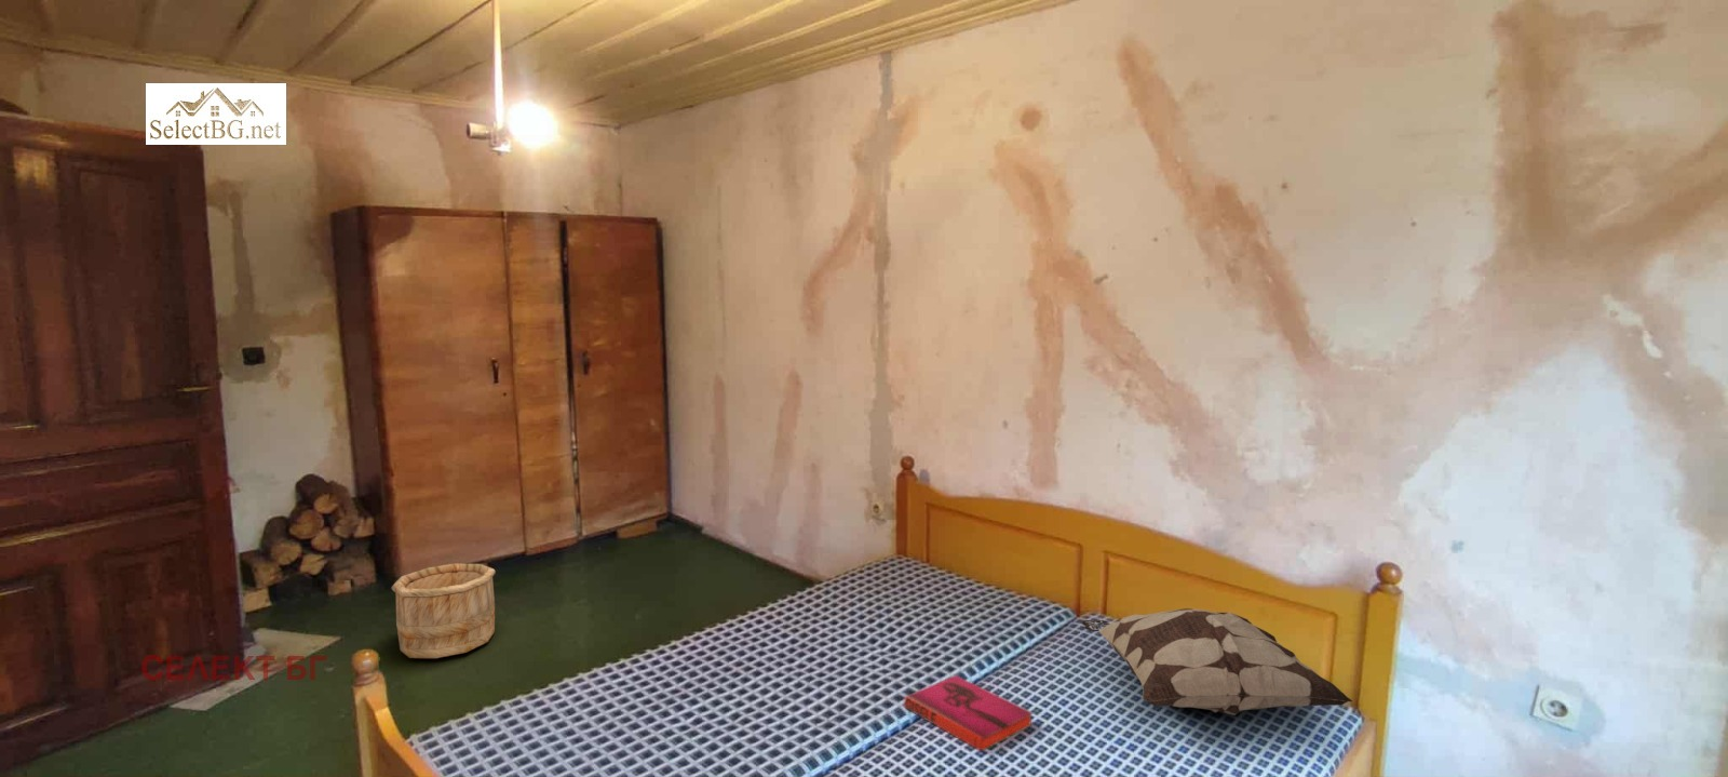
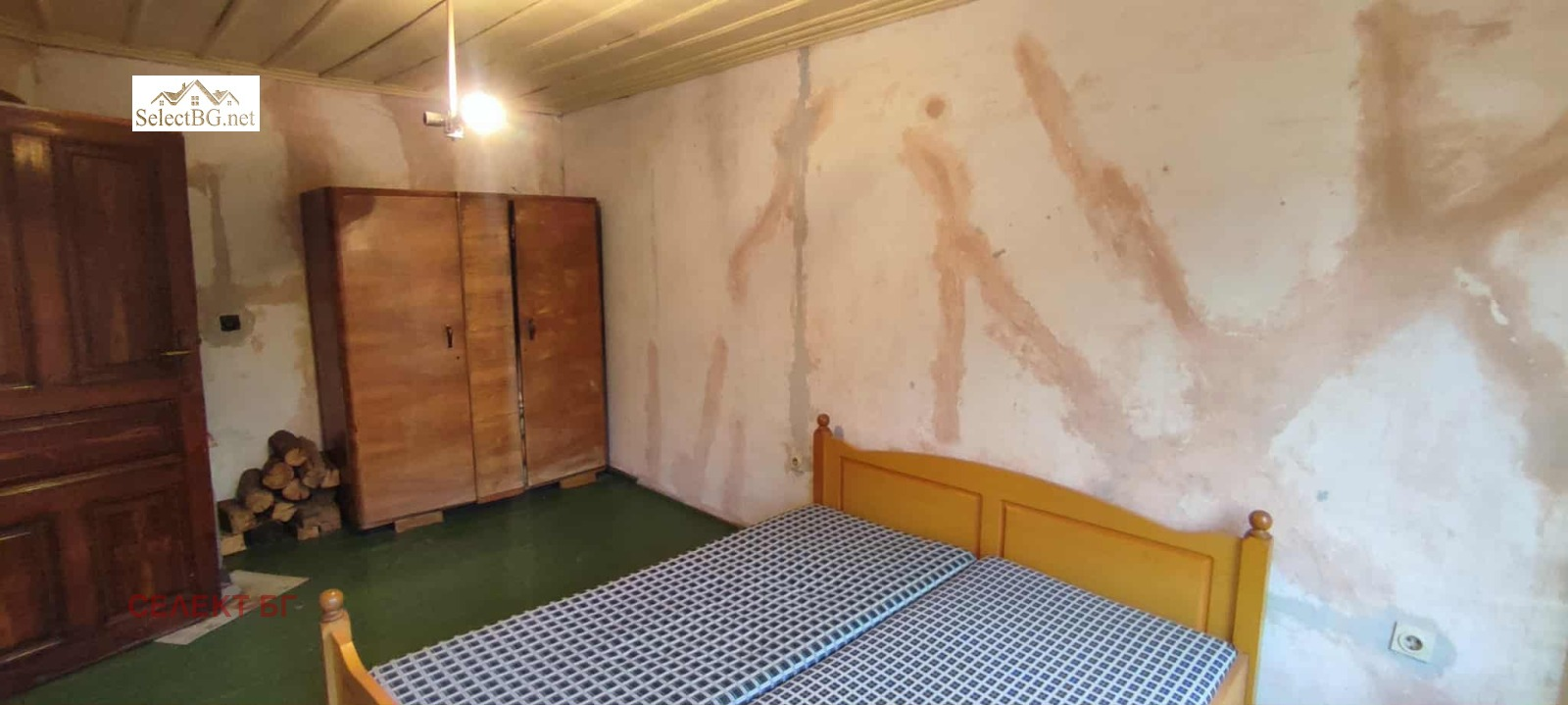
- hardback book (966, 710)
- wooden bucket (446, 609)
- decorative pillow (1199, 656)
